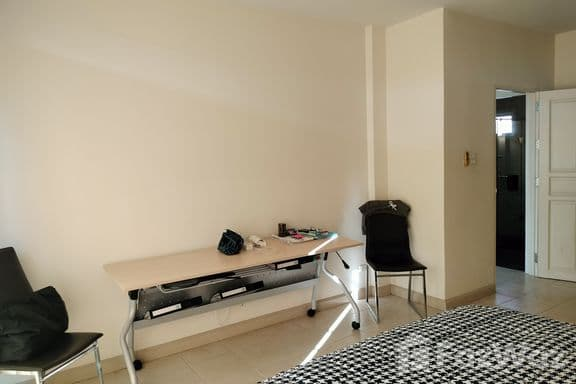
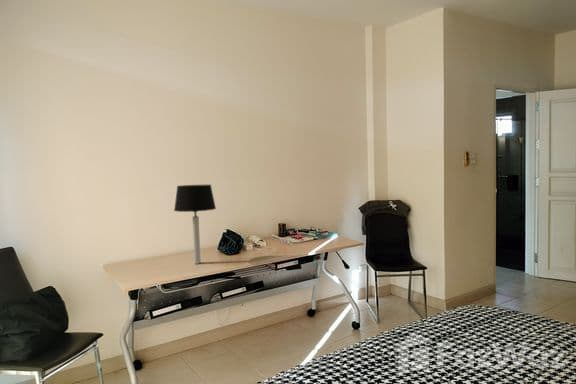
+ table lamp (195, 224)
